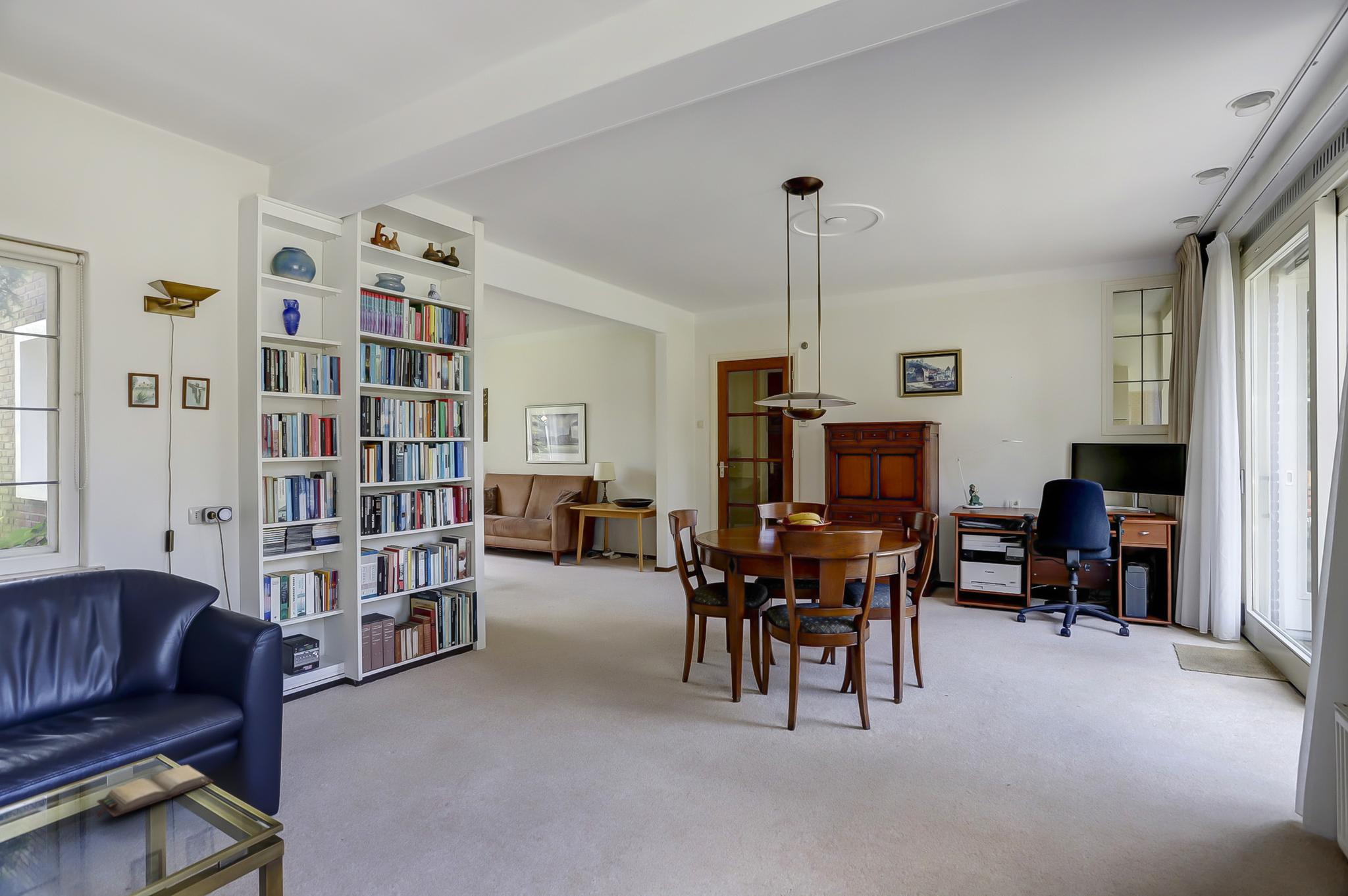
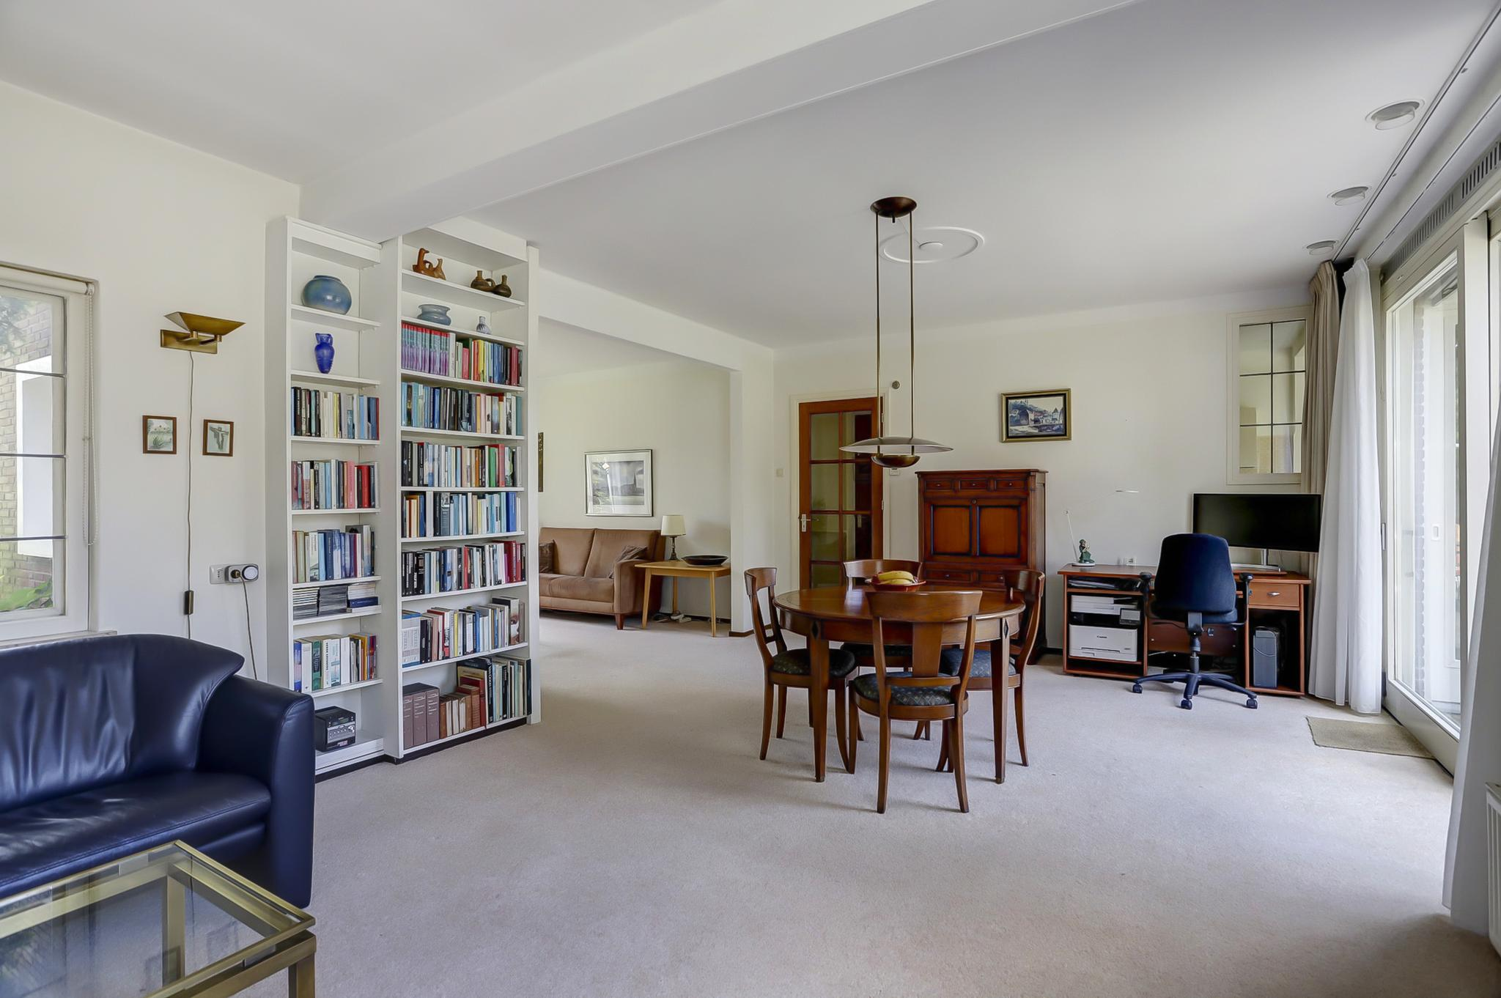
- hardback book (157, 787)
